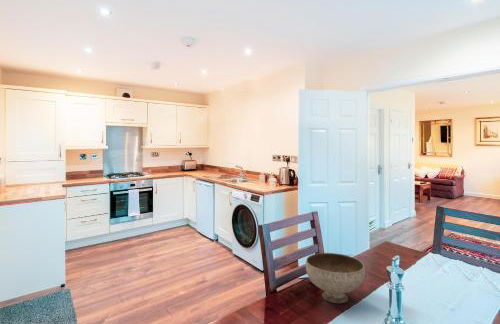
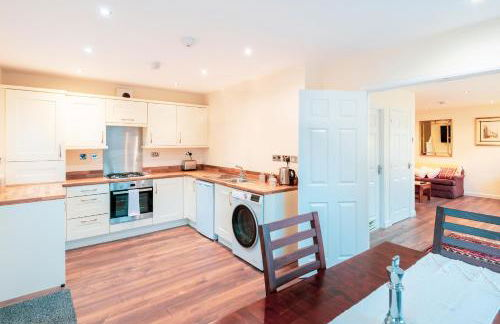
- bowl (334, 279)
